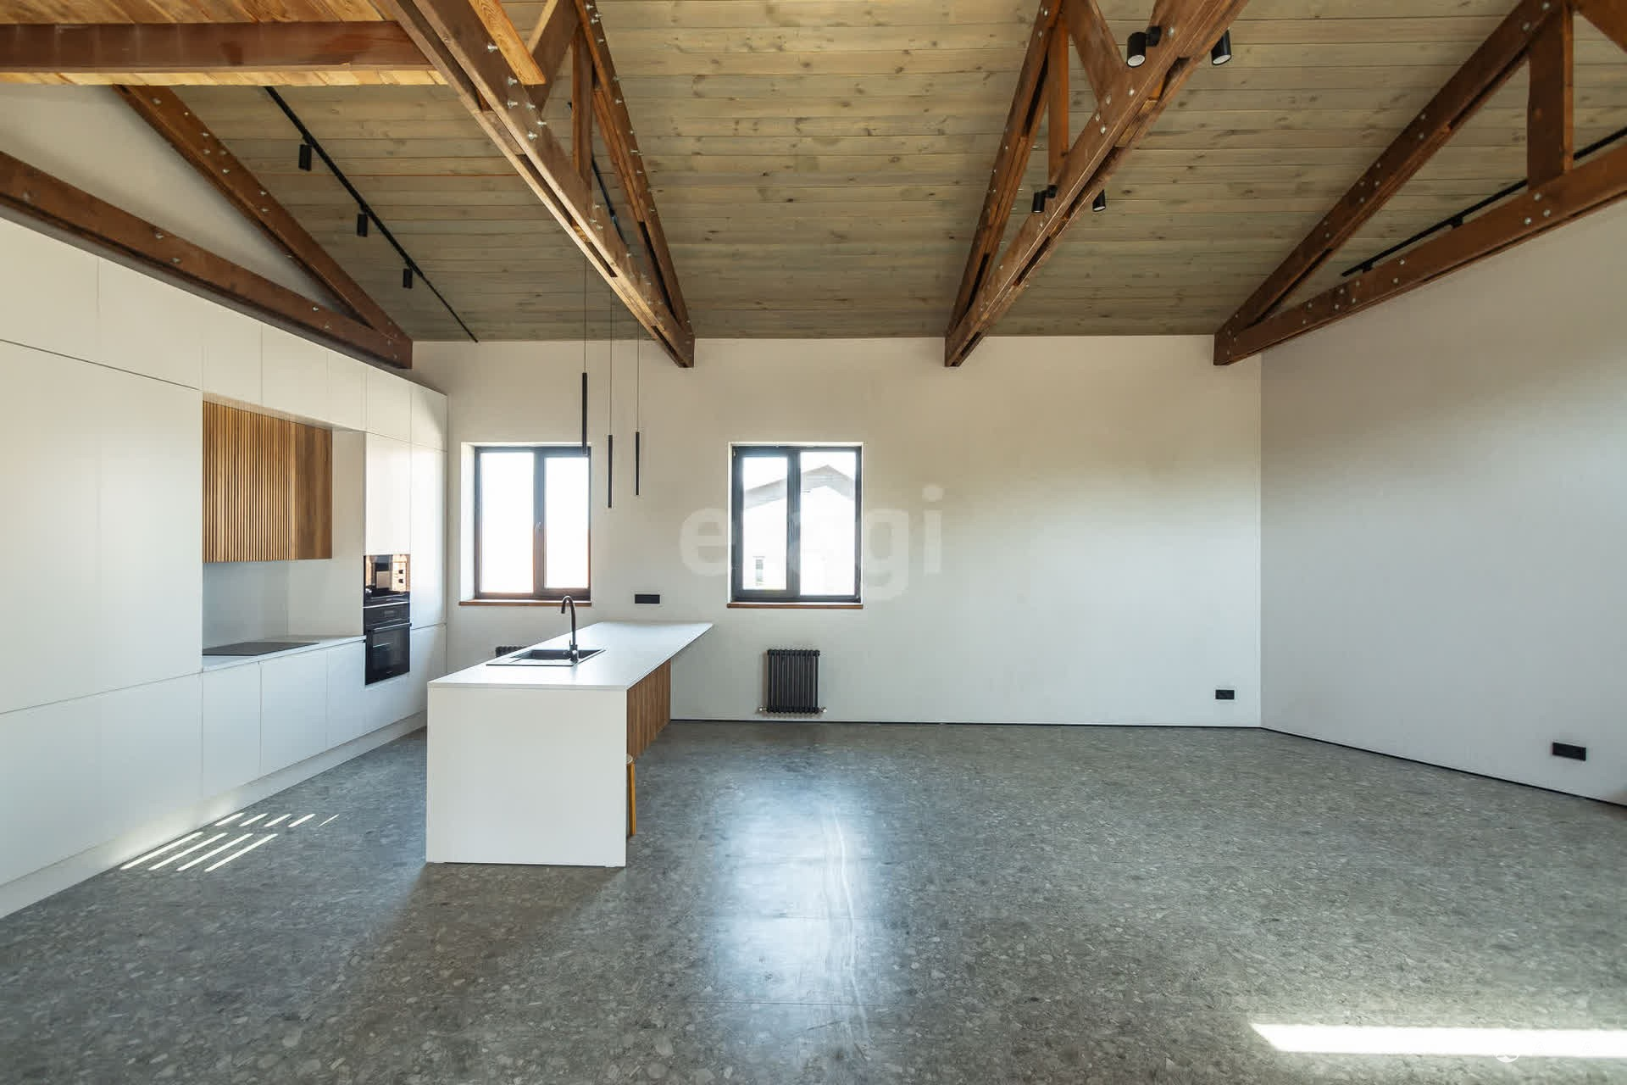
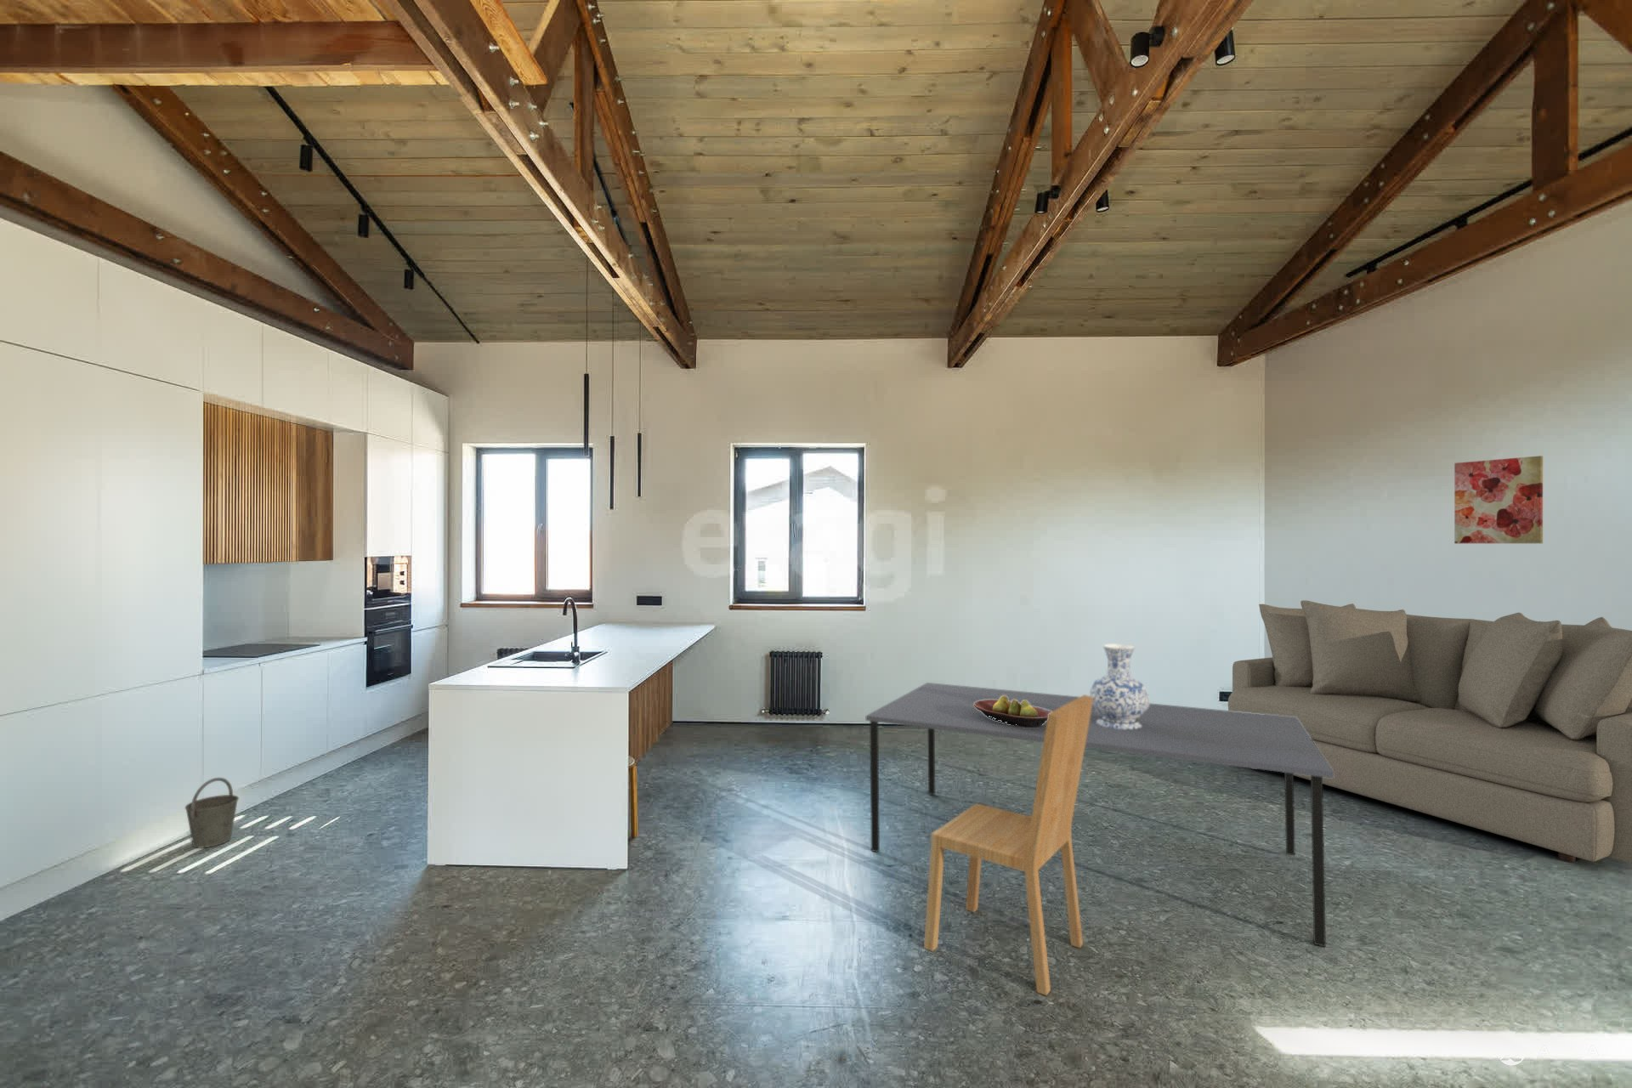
+ wall art (1497, 501)
+ dining table (1084, 747)
+ dining chair (1008, 821)
+ bucket (211, 810)
+ sofa (1434, 701)
+ vase (1118, 685)
+ fruit bowl (1013, 709)
